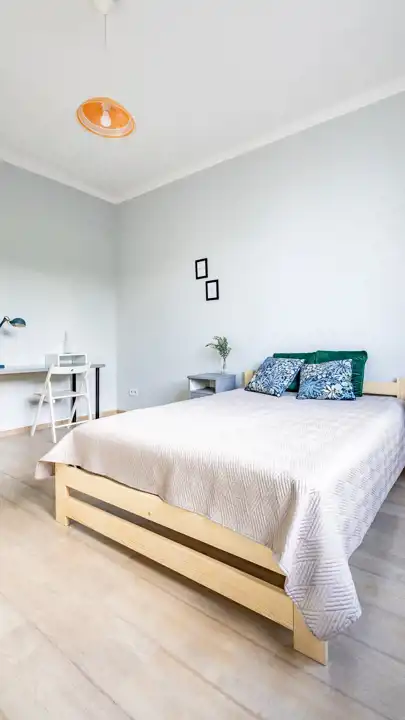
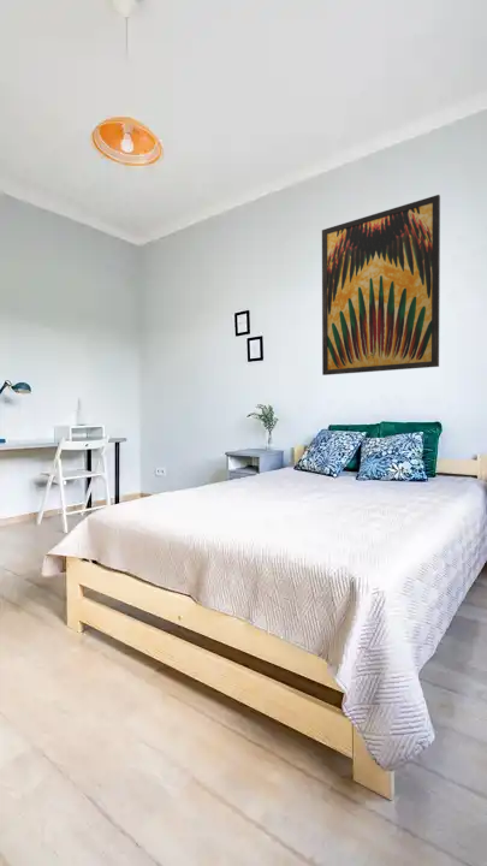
+ wall art (375, 292)
